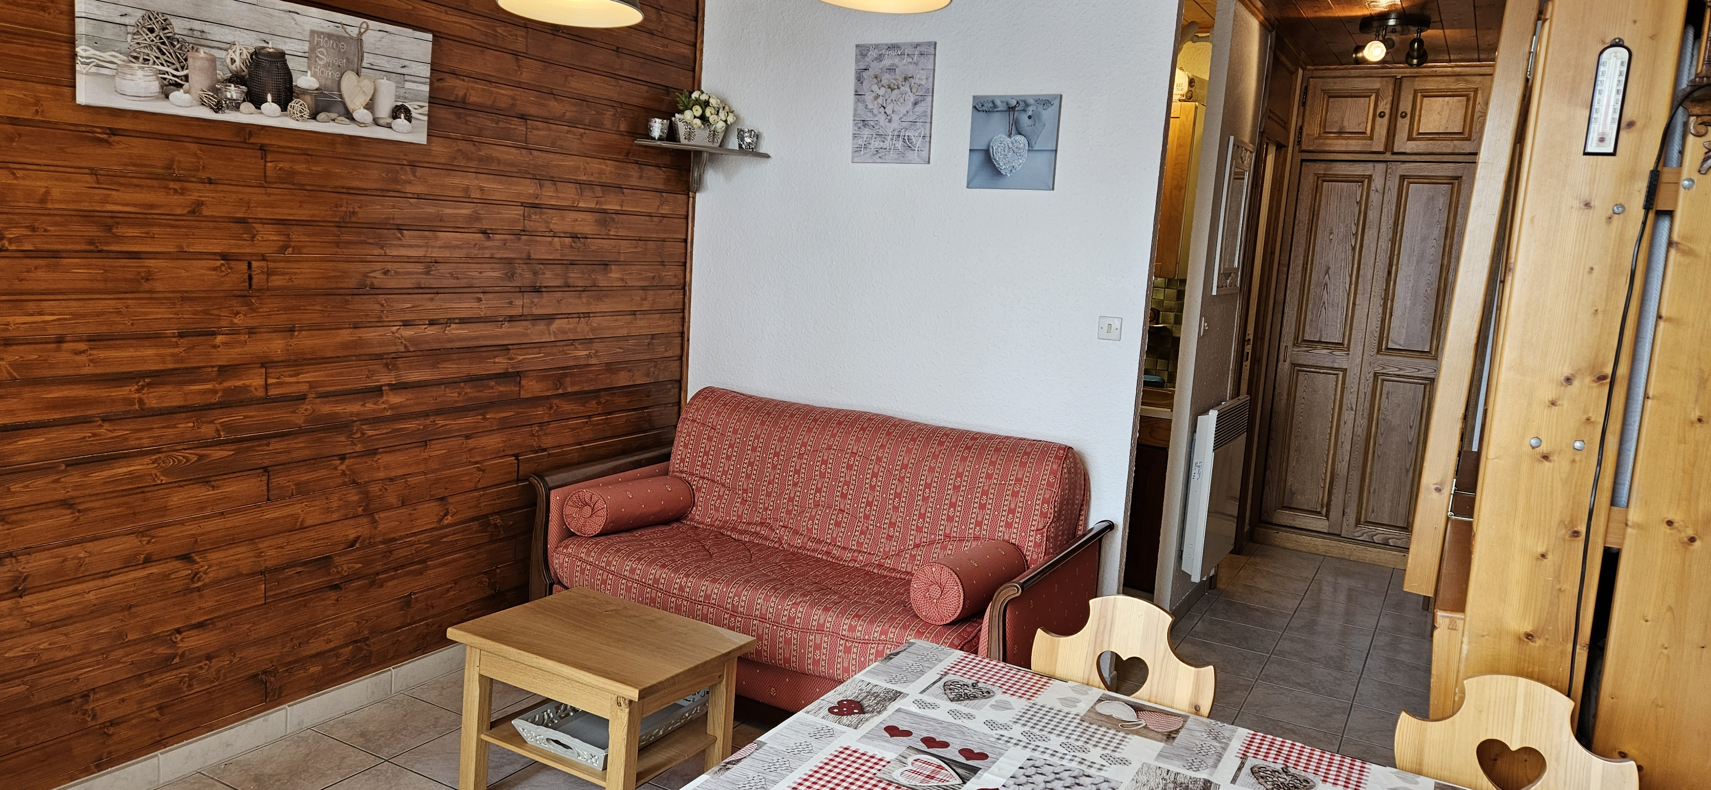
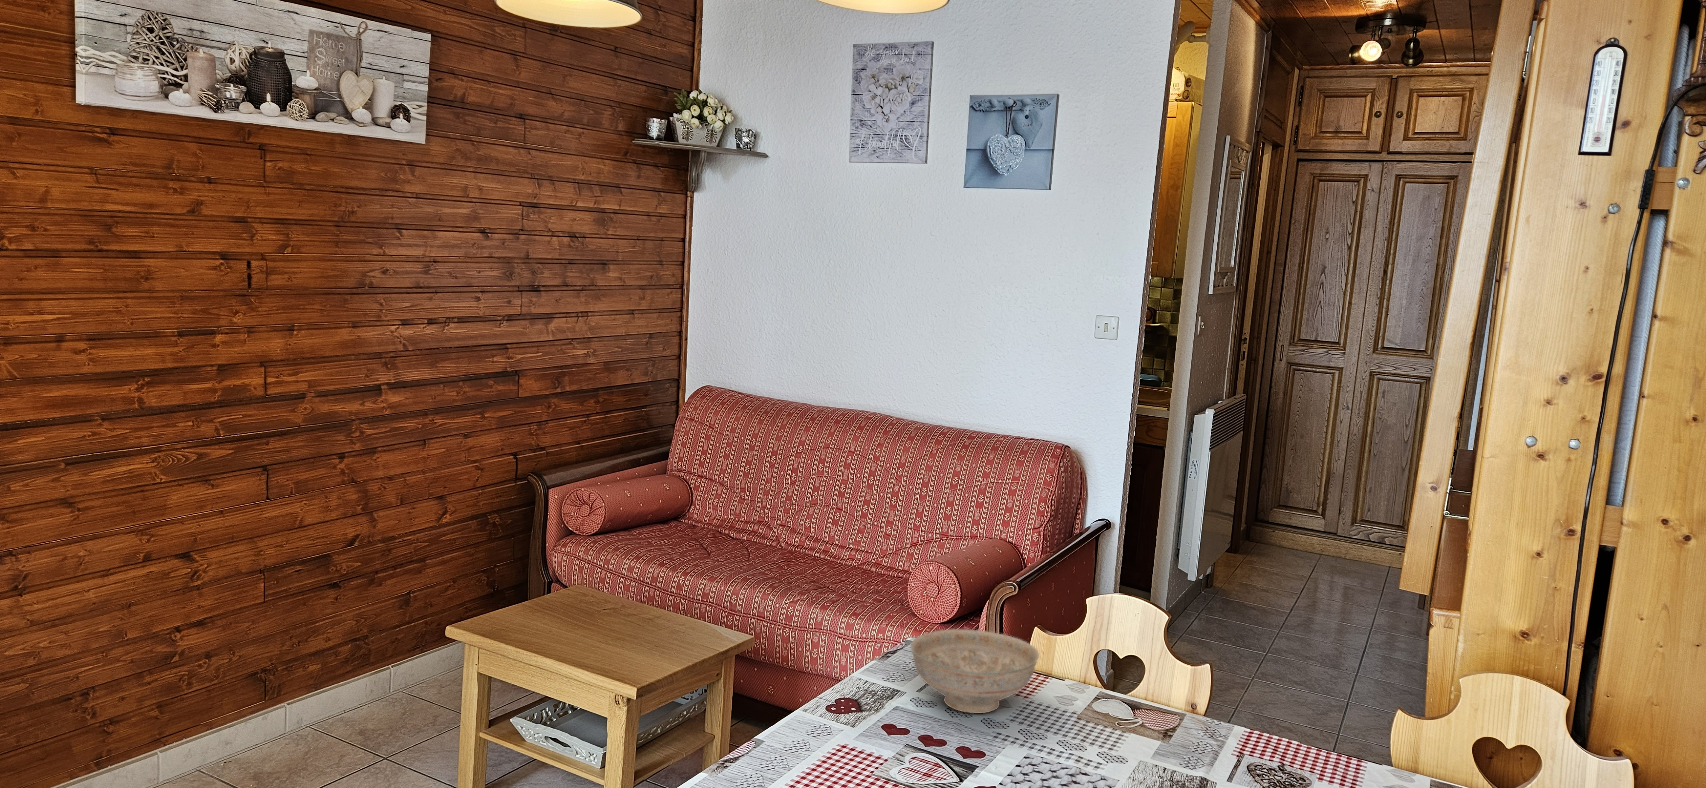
+ decorative bowl (972, 675)
